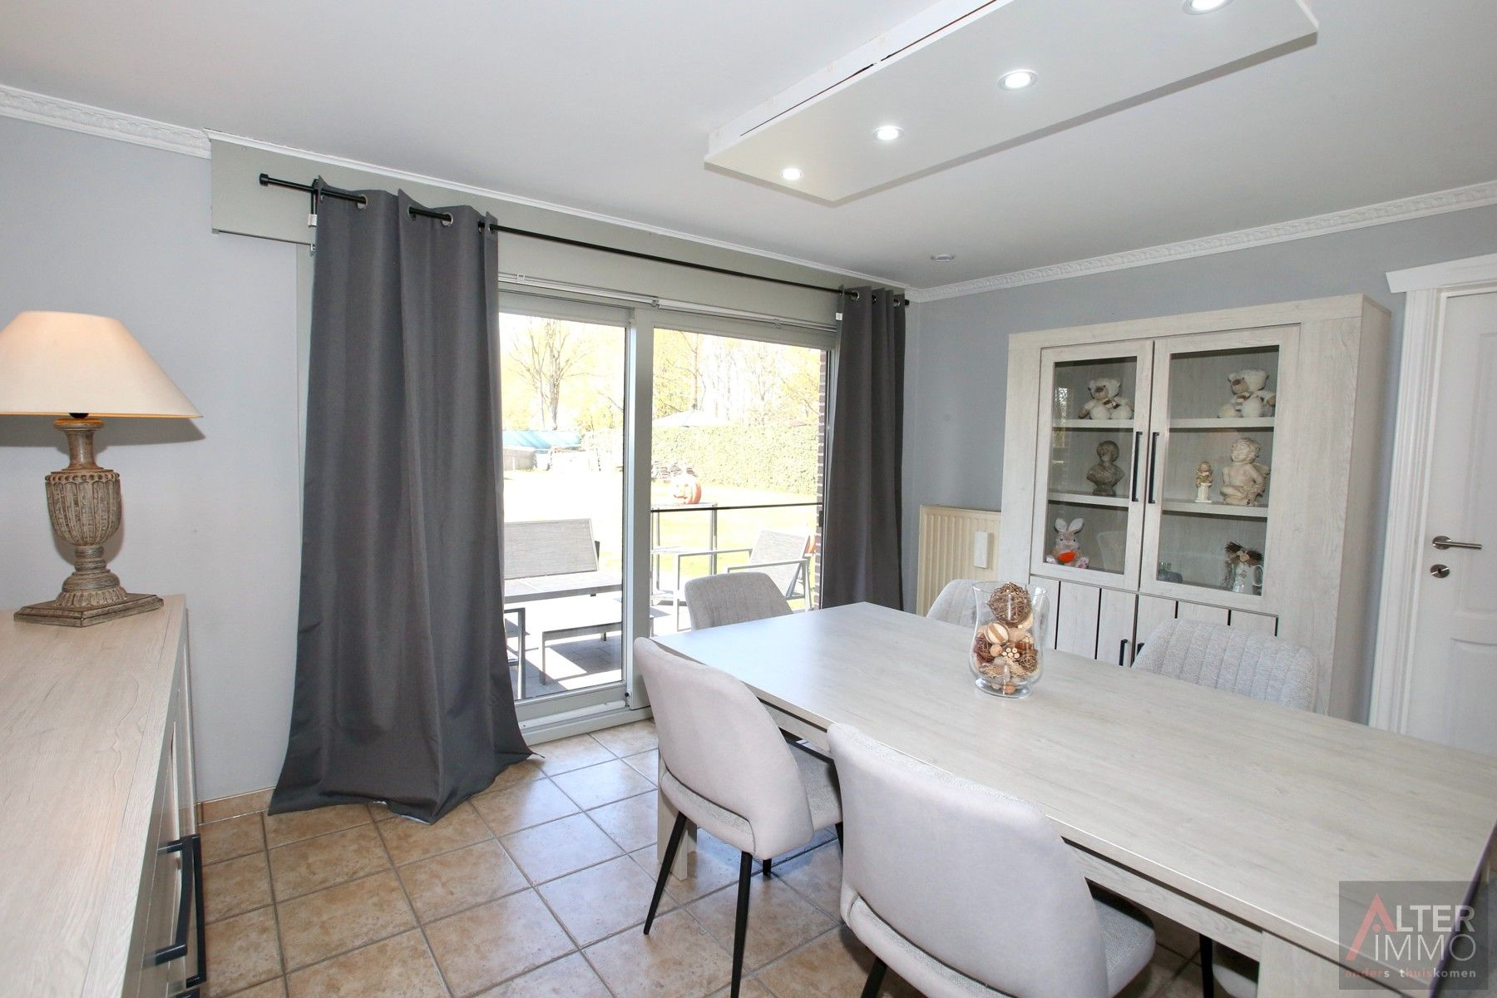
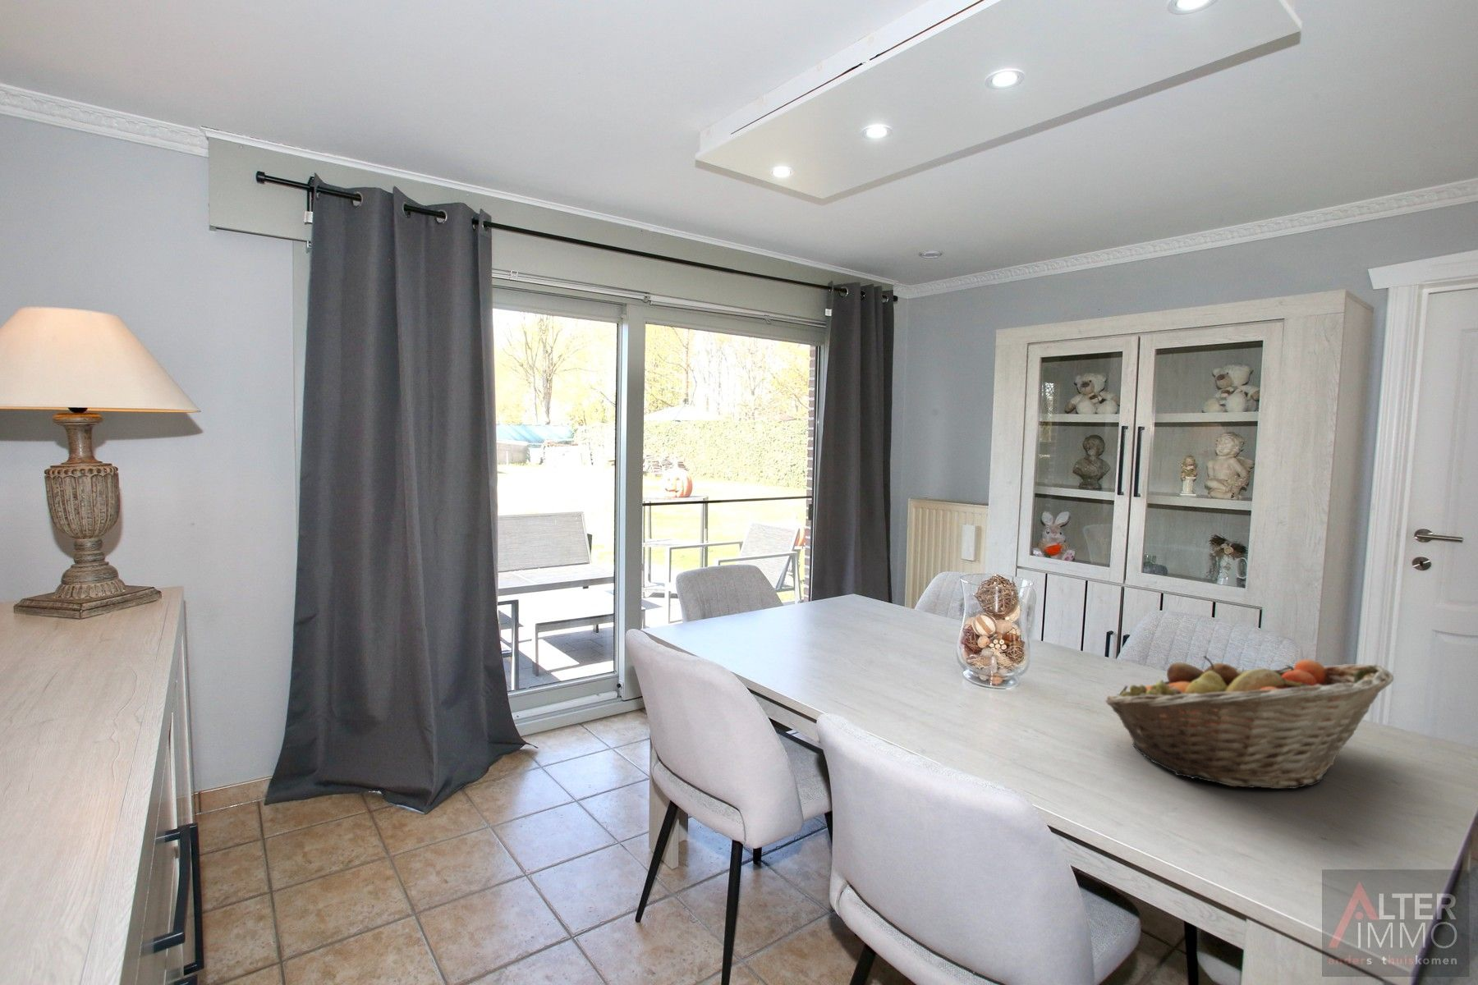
+ fruit basket (1242, 706)
